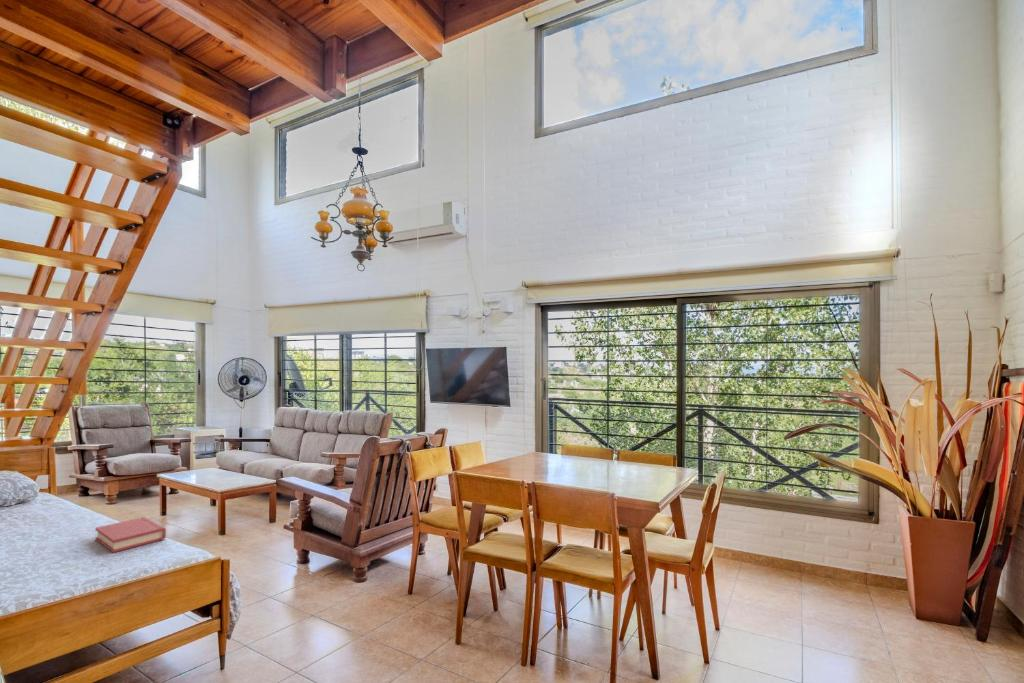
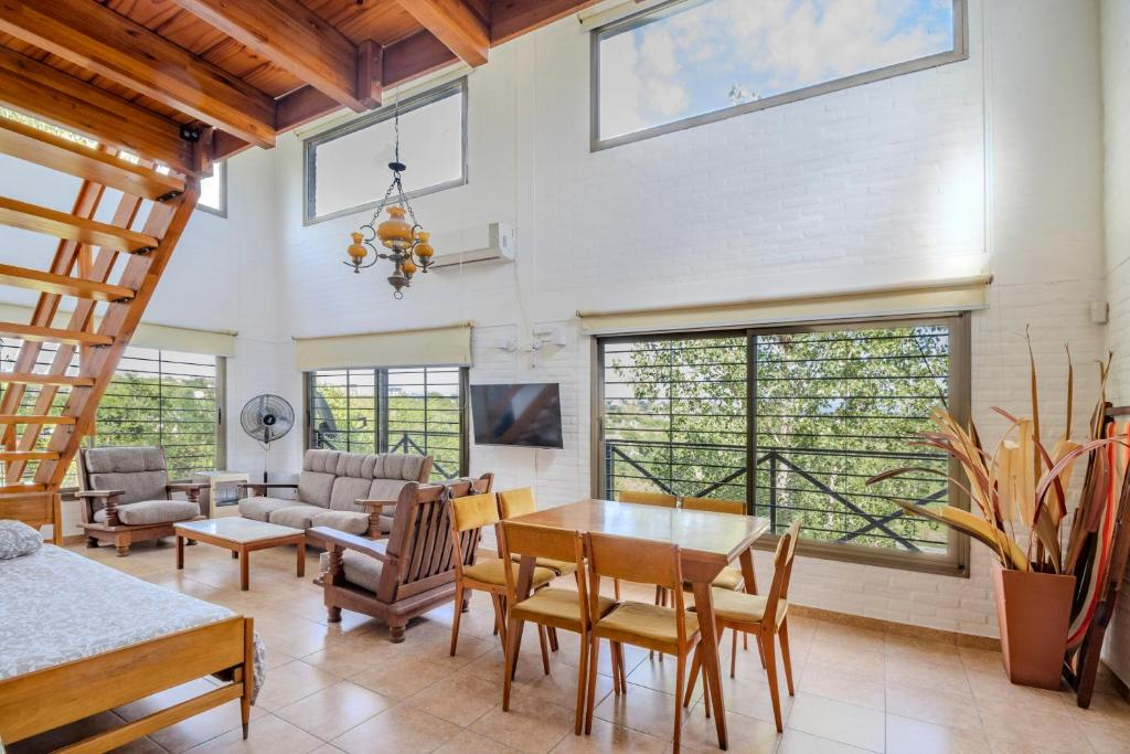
- hardback book (130, 533)
